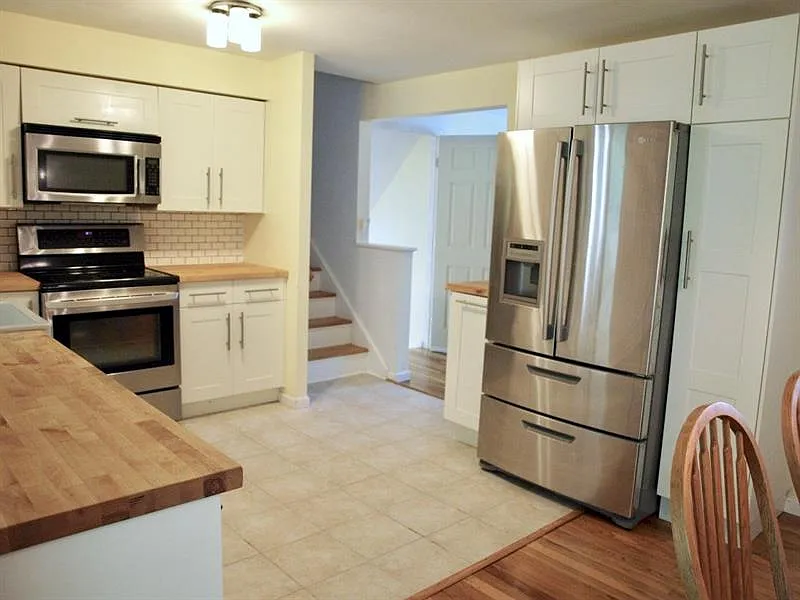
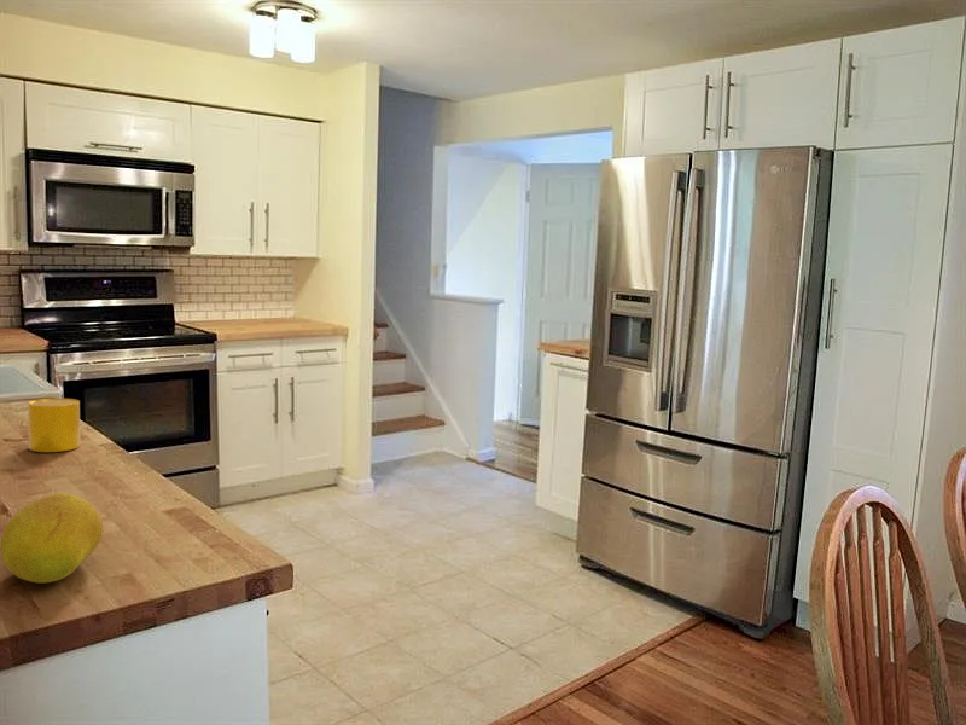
+ cup (54, 424)
+ fruit (52, 538)
